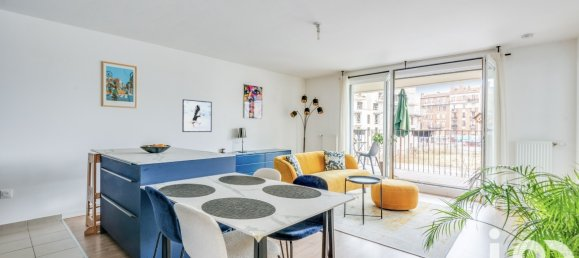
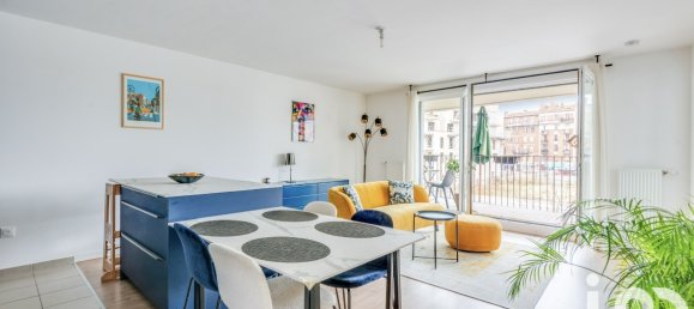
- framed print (197, 116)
